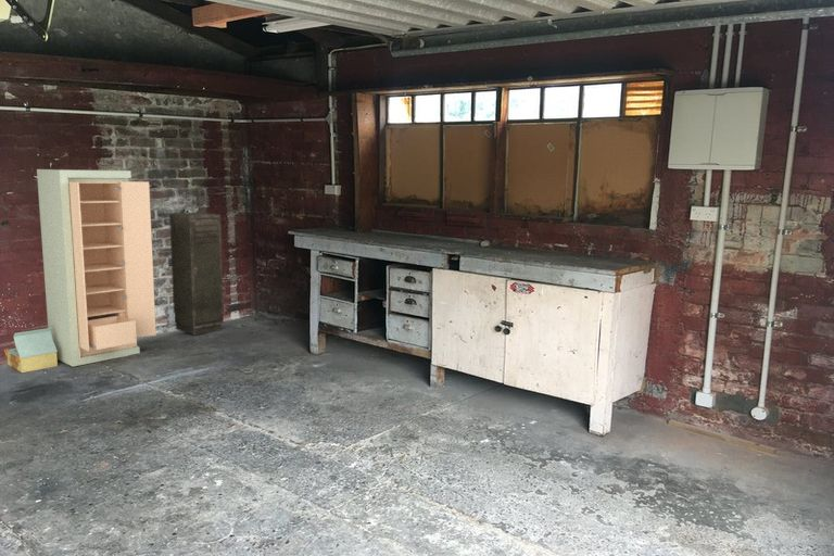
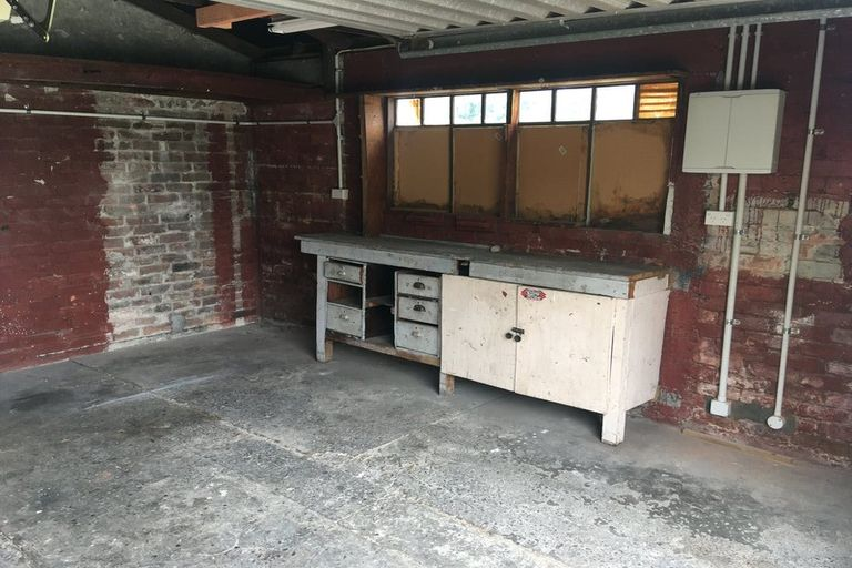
- storage cabinet (197, 273)
- shelving unit (103, 264)
- cardboard box (30, 346)
